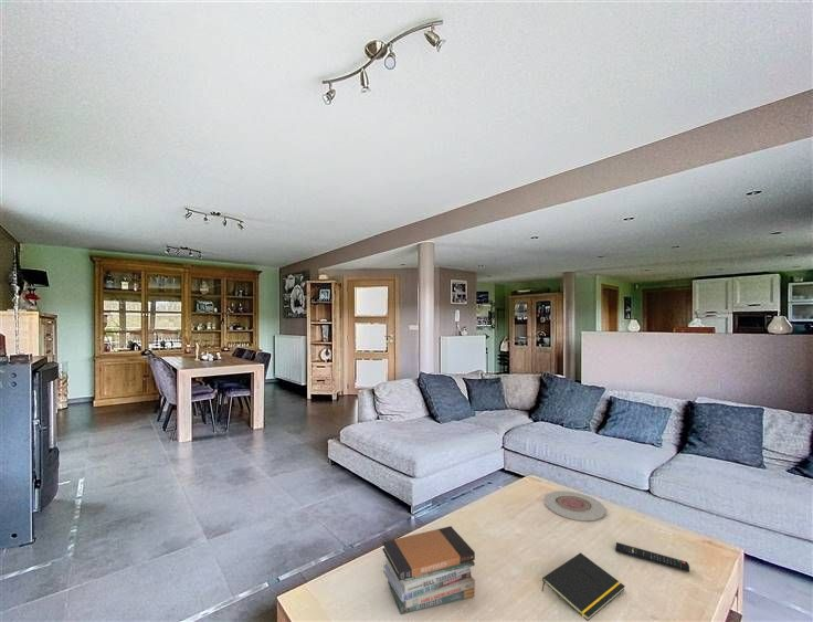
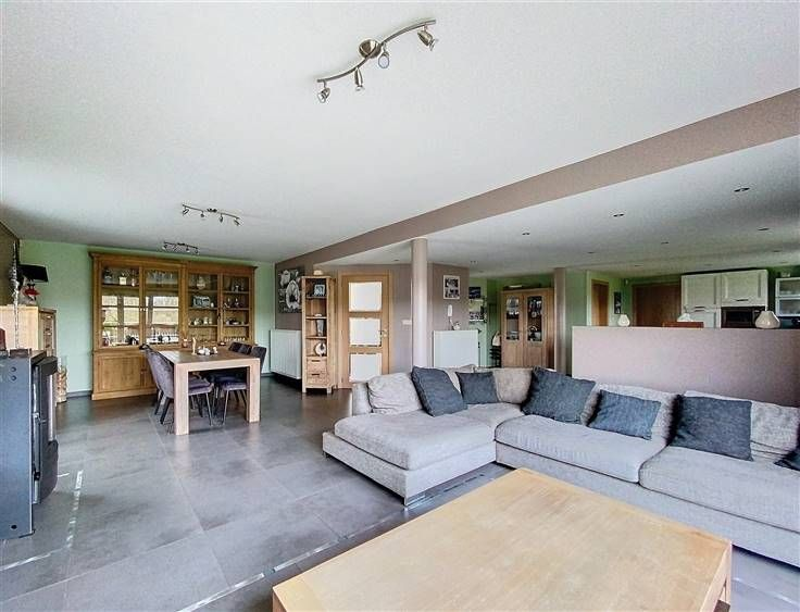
- notepad (583, 583)
- plate (573, 504)
- remote control (651, 557)
- book stack (427, 568)
